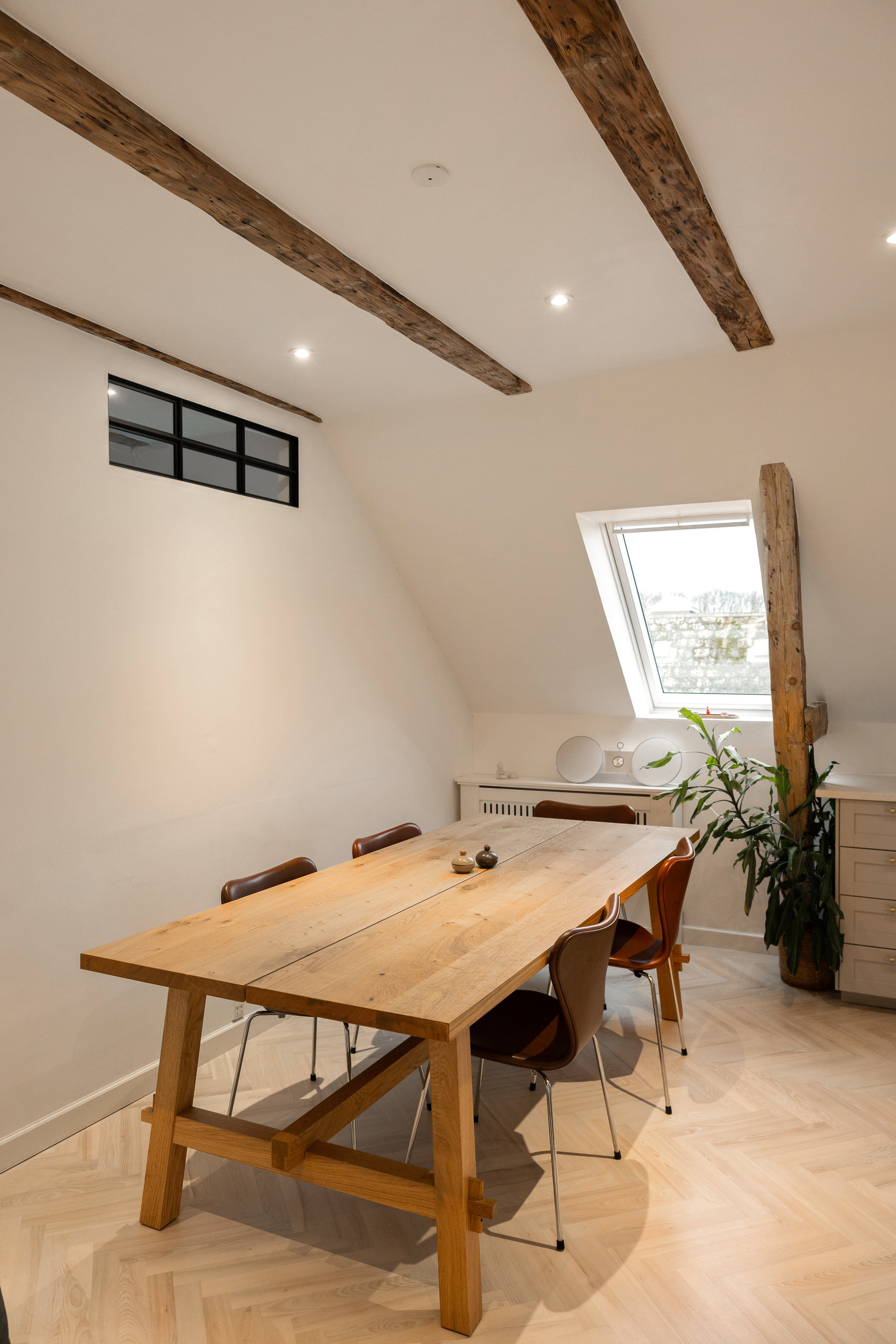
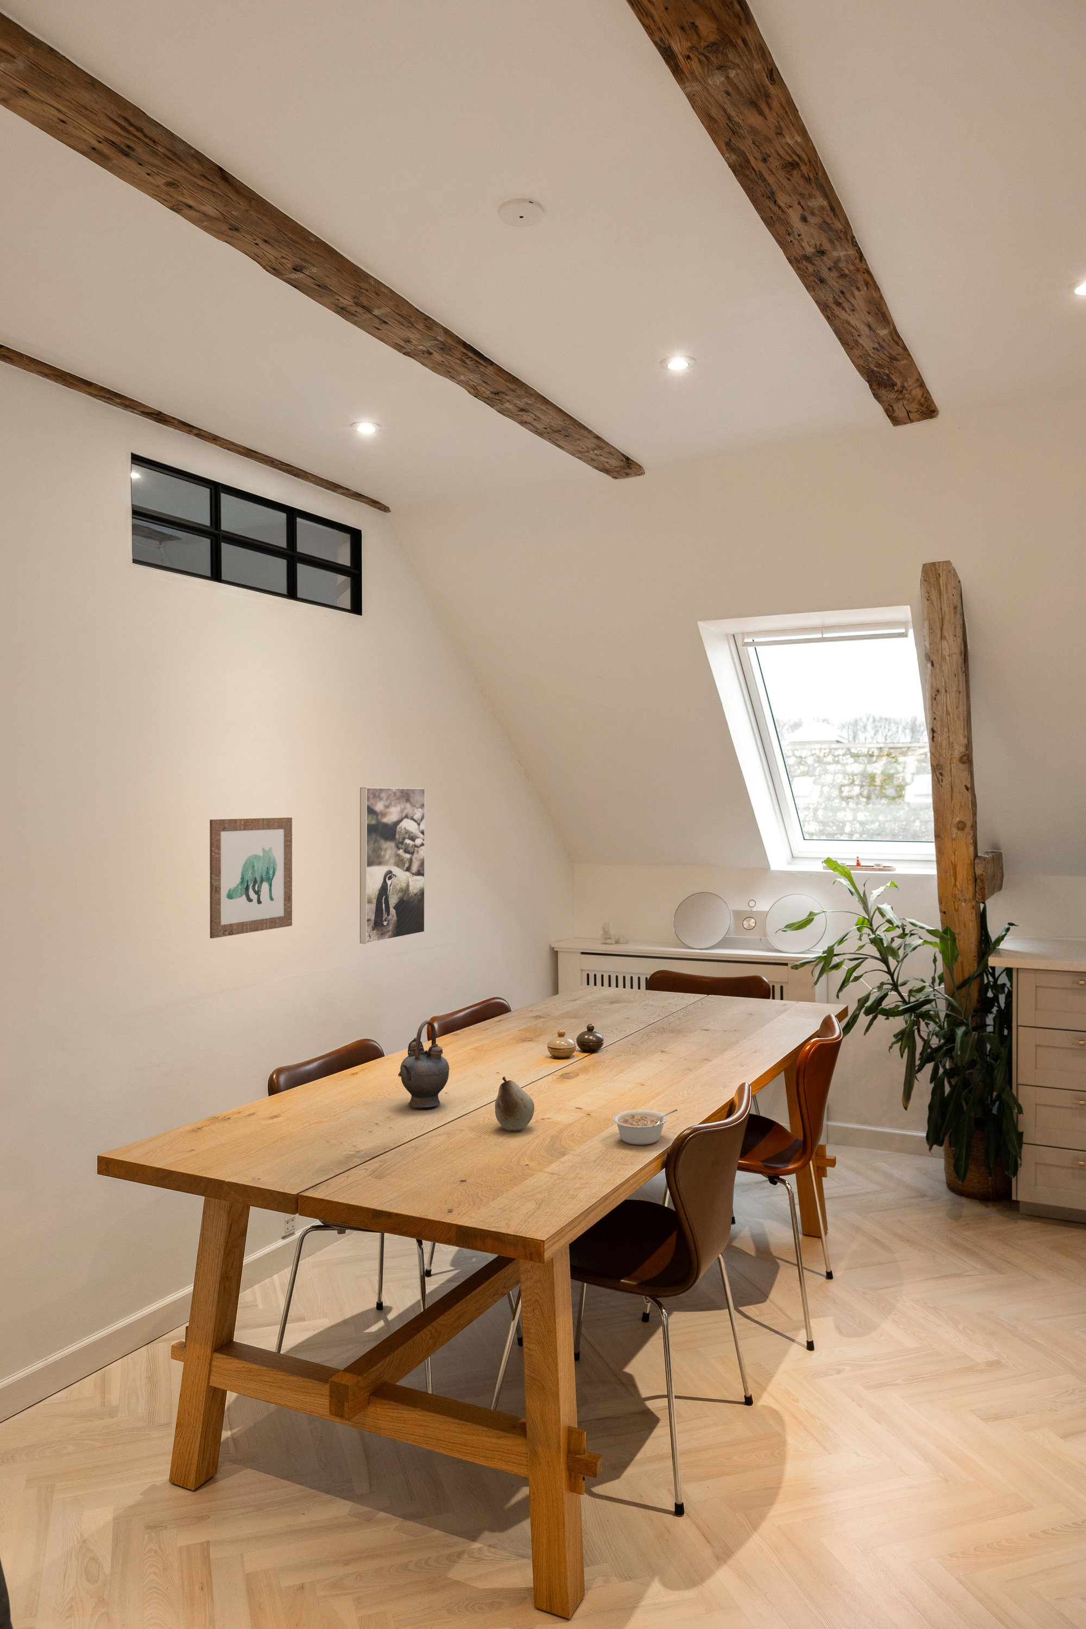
+ wall art (252, 875)
+ legume (641, 1126)
+ teapot (421, 1064)
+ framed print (394, 862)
+ fruit (514, 1102)
